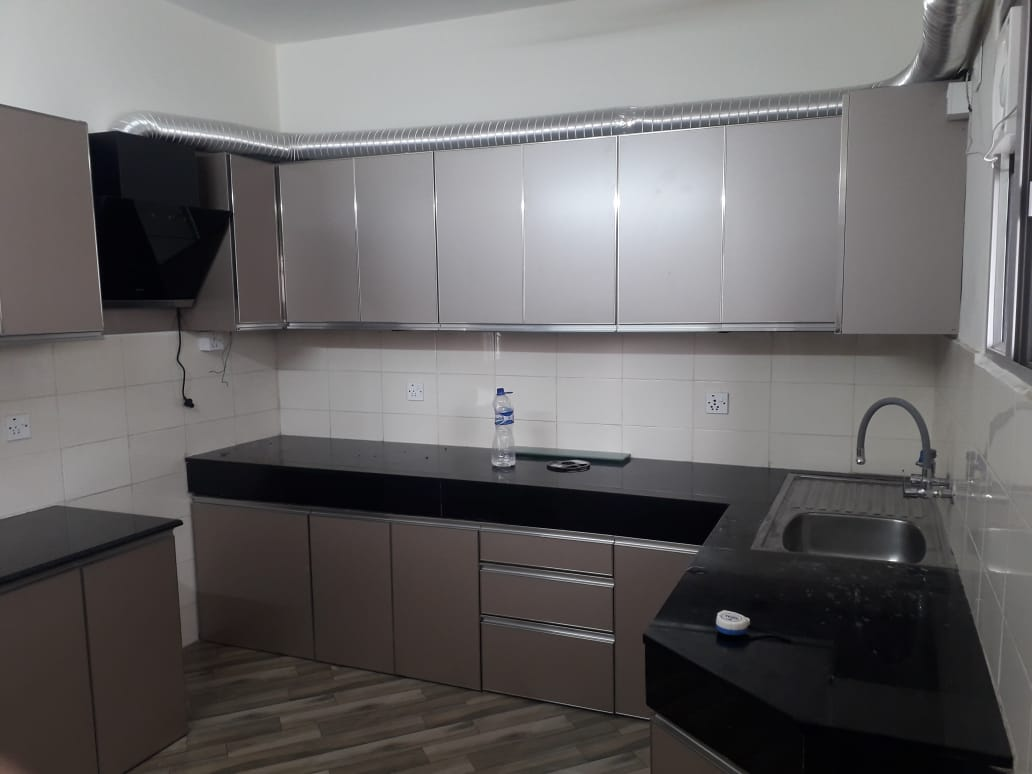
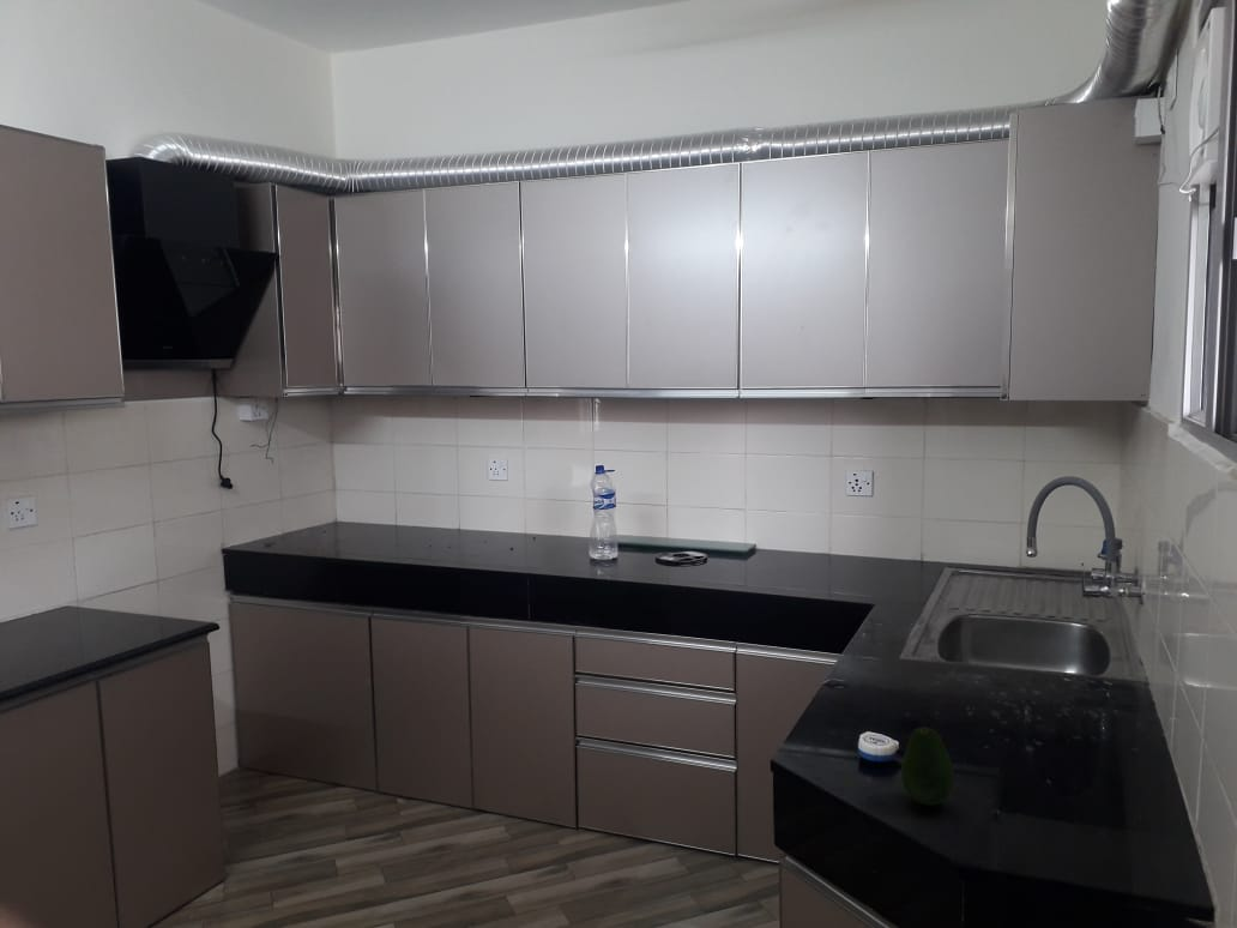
+ fruit (928, 766)
